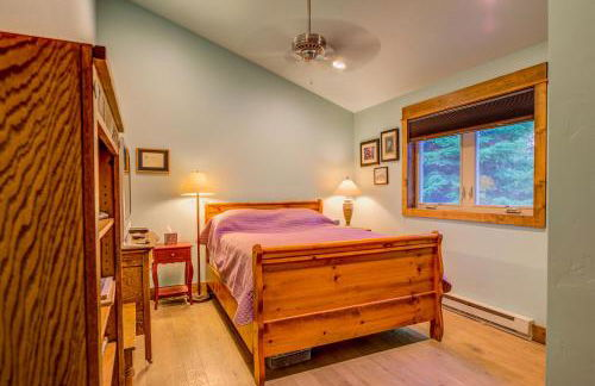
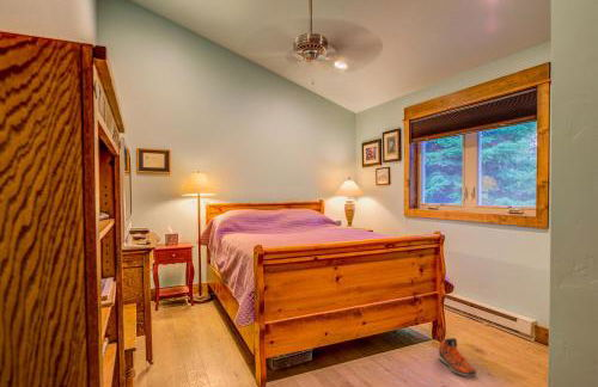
+ sneaker (454, 354)
